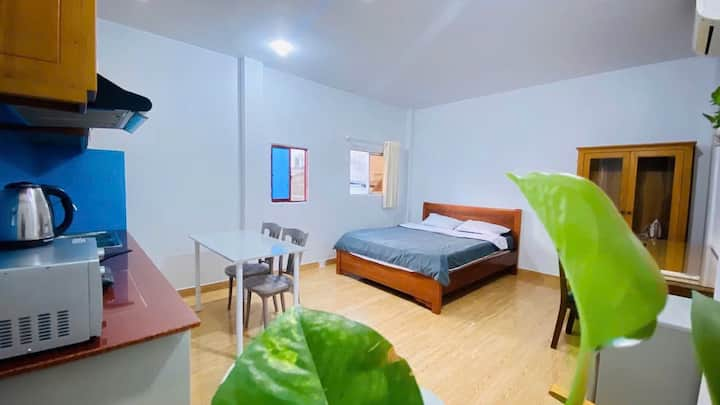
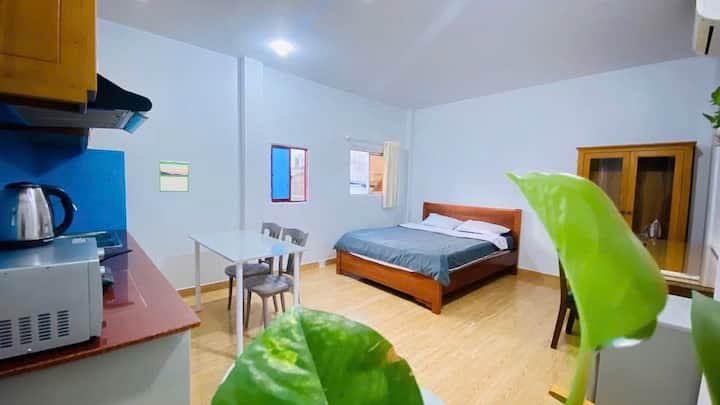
+ calendar (174, 176)
